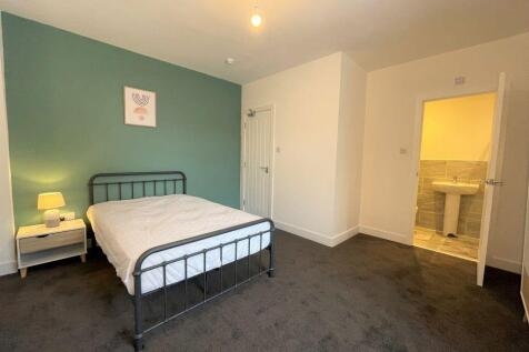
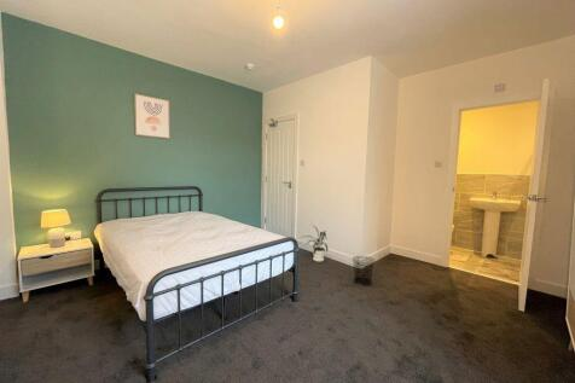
+ house plant (316, 243)
+ waste bin (362, 271)
